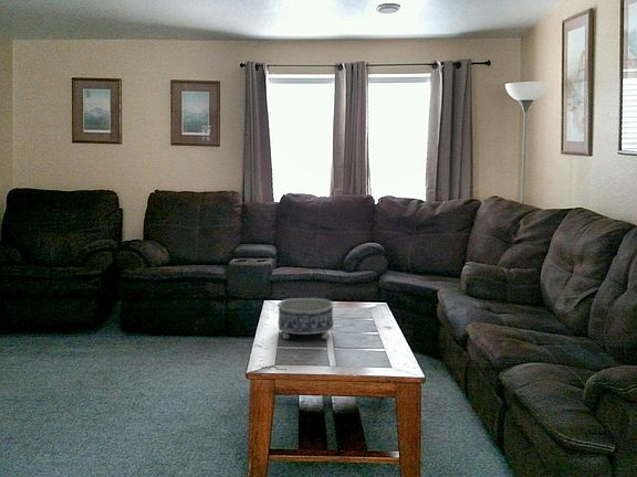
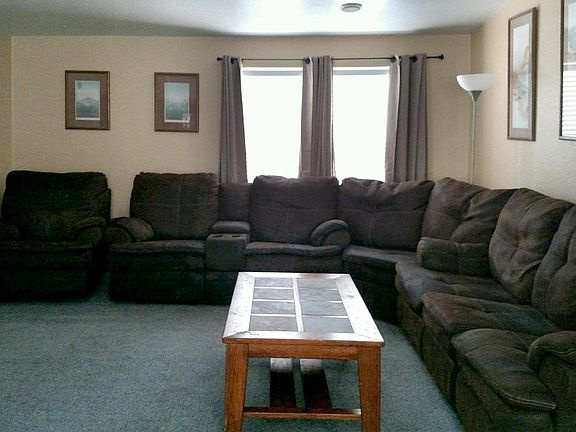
- decorative bowl (305, 318)
